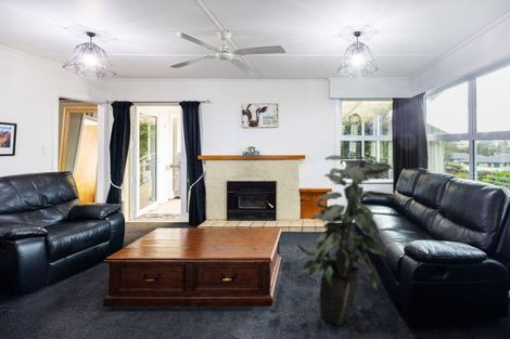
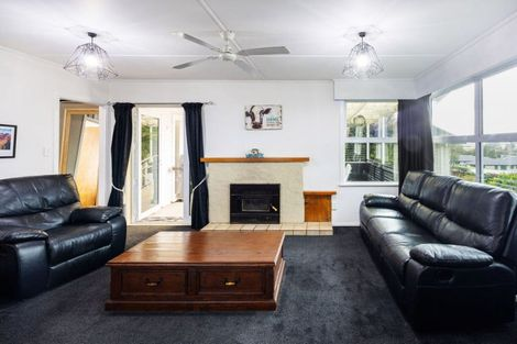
- indoor plant (344, 237)
